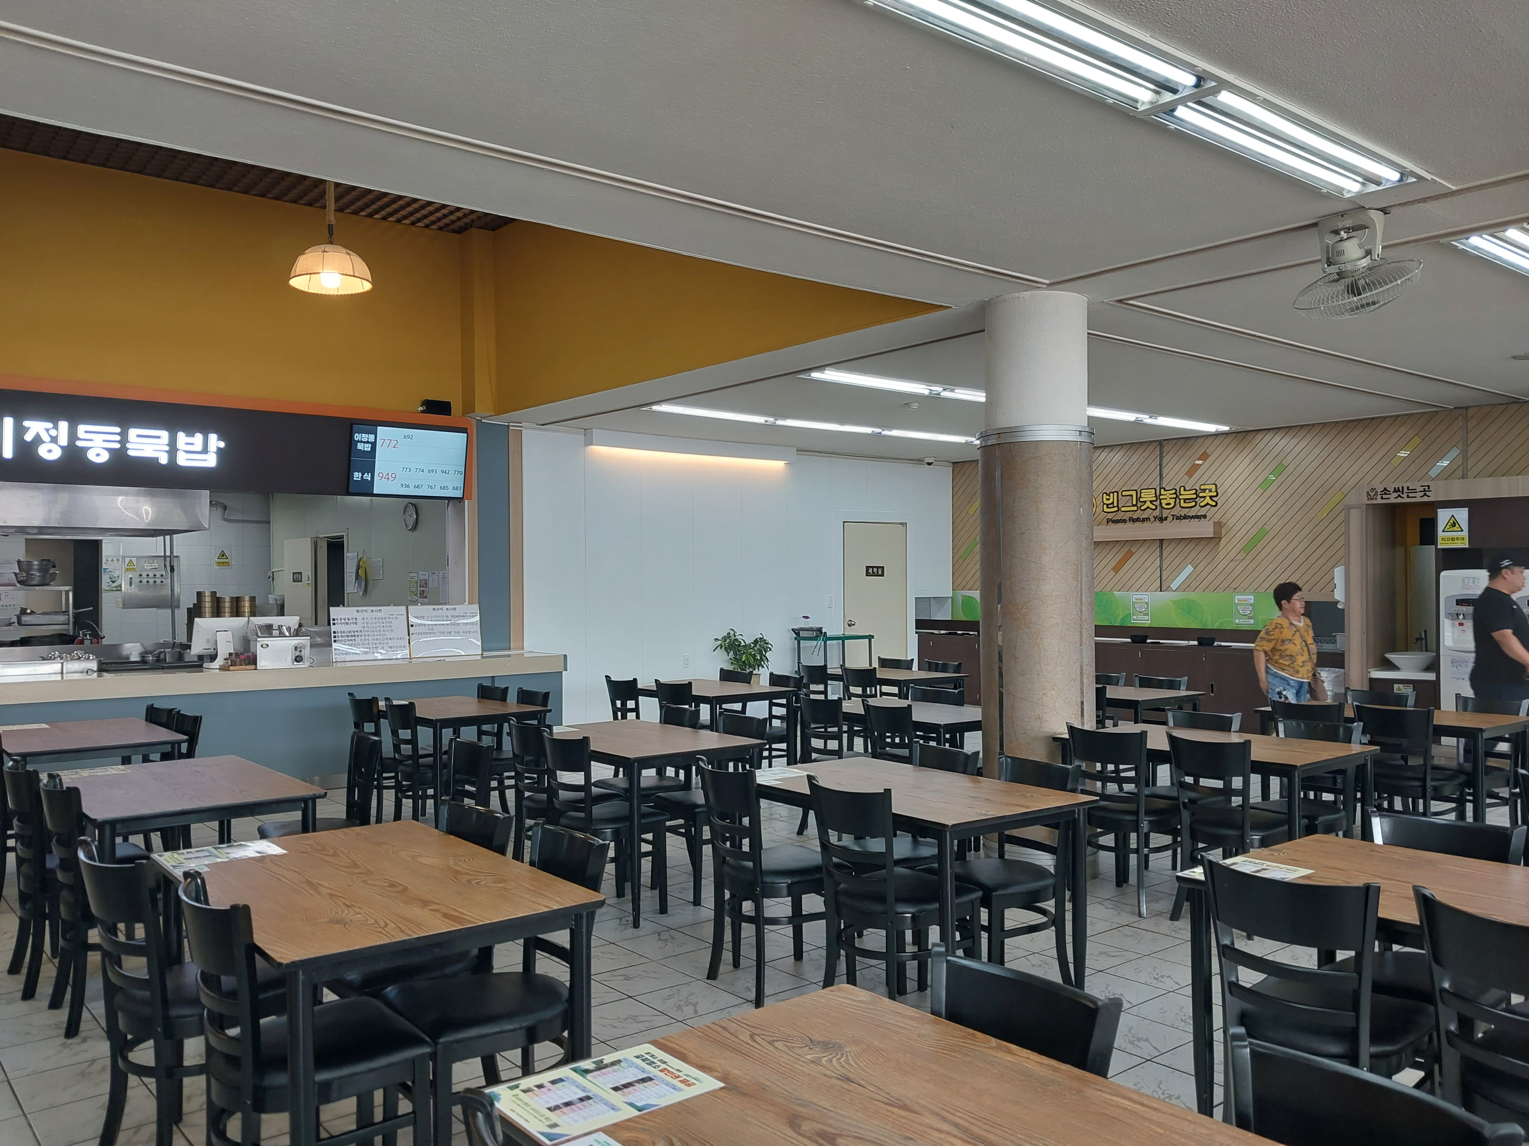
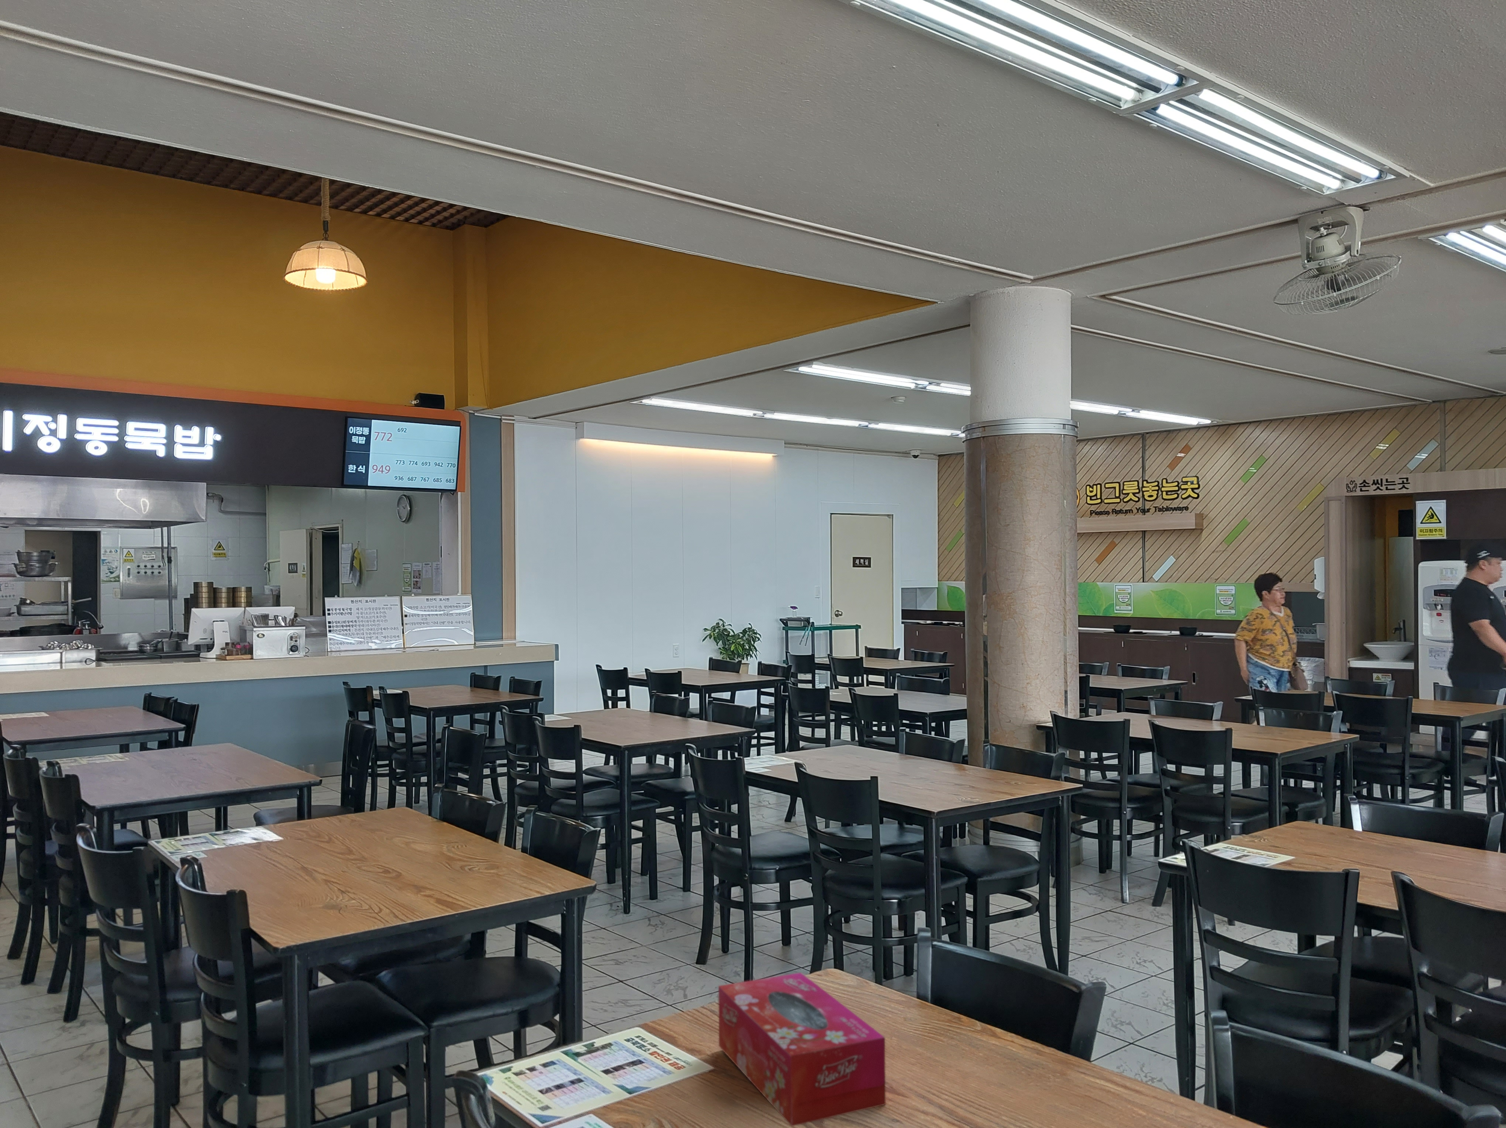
+ tissue box (797, 1042)
